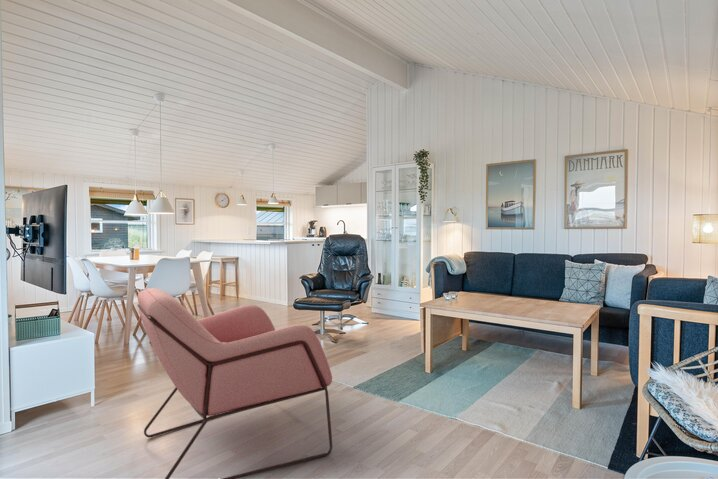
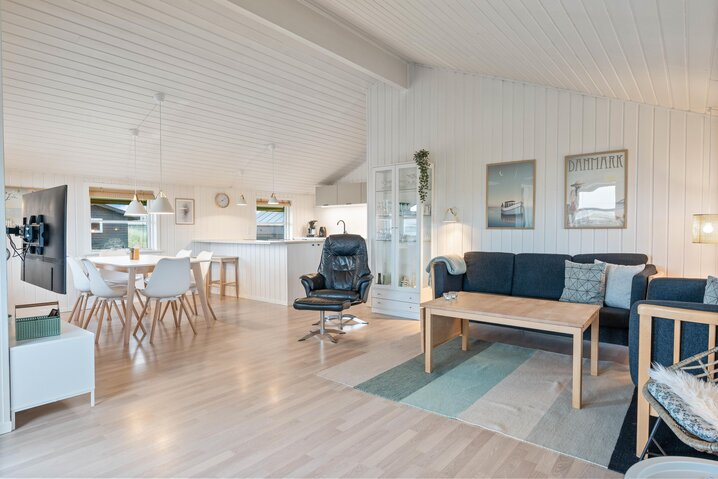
- armchair (231, 364)
